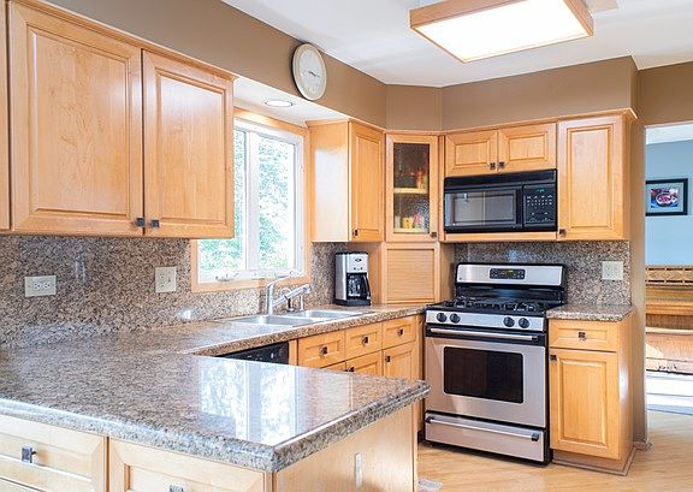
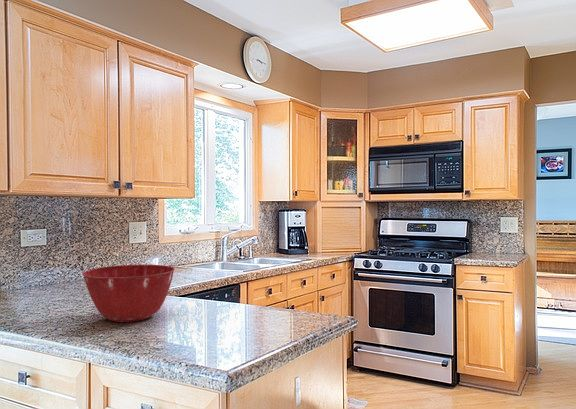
+ mixing bowl (130, 293)
